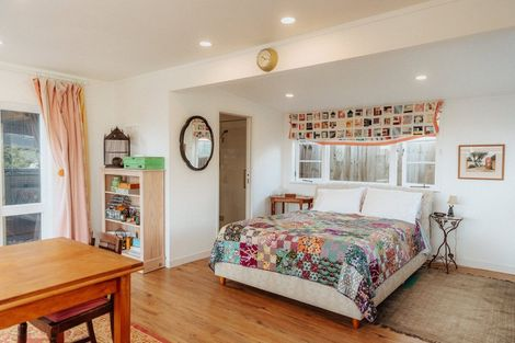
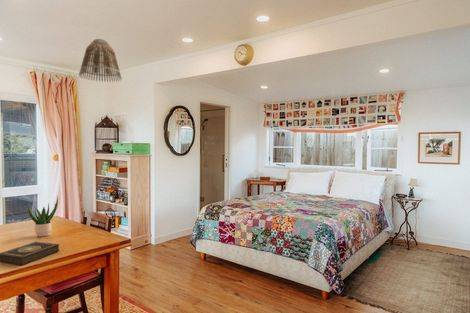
+ potted plant (44, 216)
+ lamp shade (101, 59)
+ book (29, 252)
